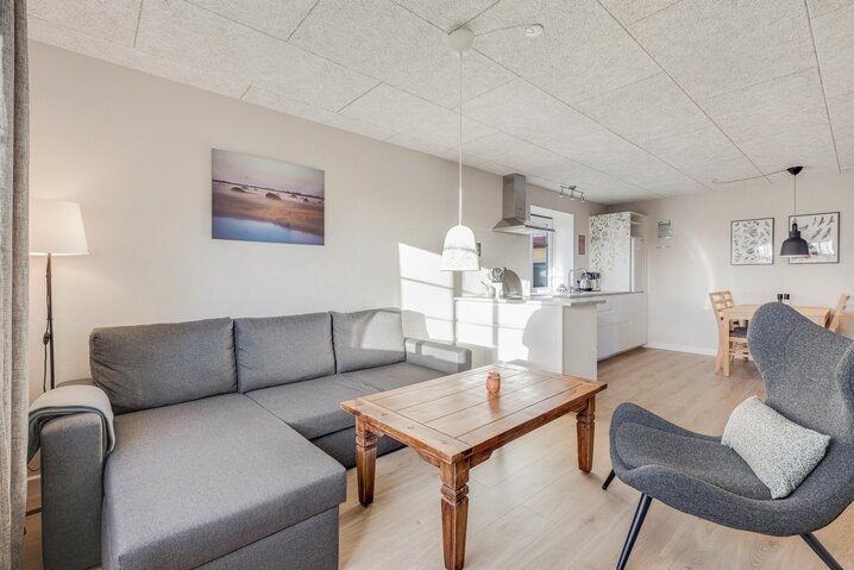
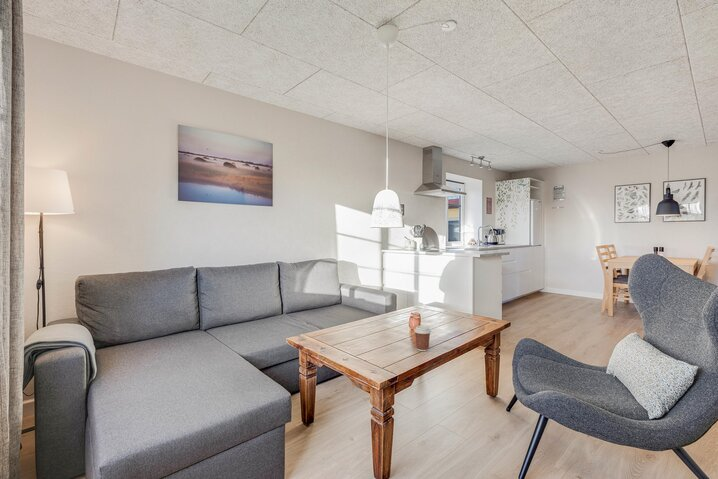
+ coffee cup (422, 338)
